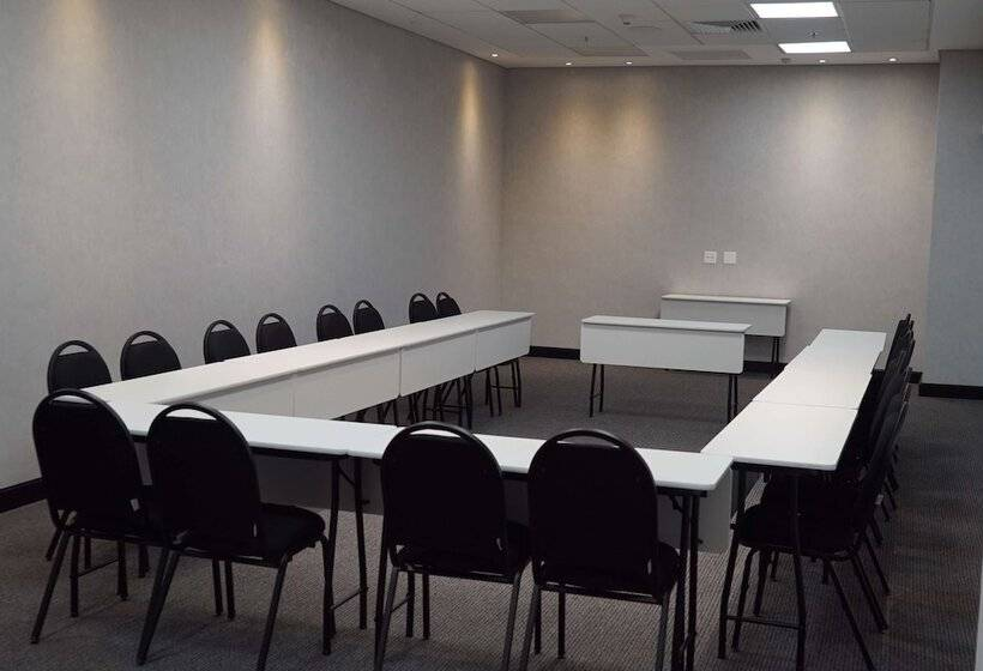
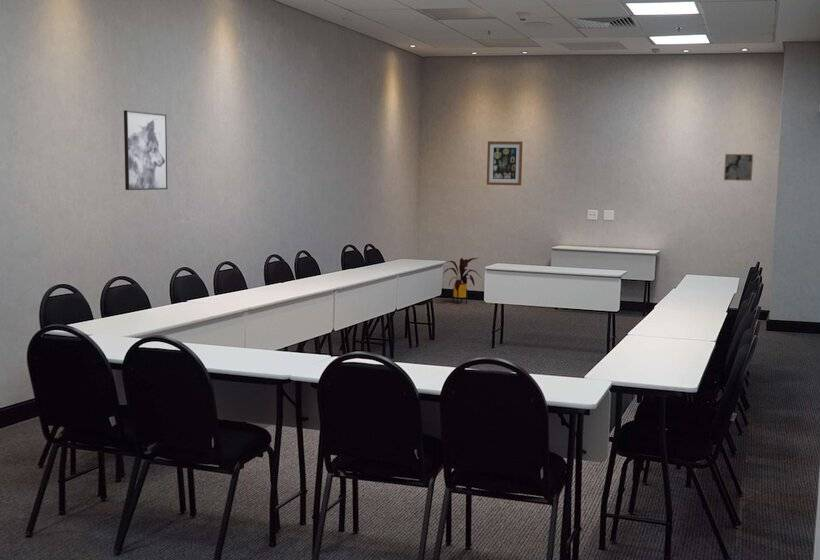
+ house plant (460, 279)
+ wall art (504, 163)
+ wall art (146, 151)
+ wall art (738, 167)
